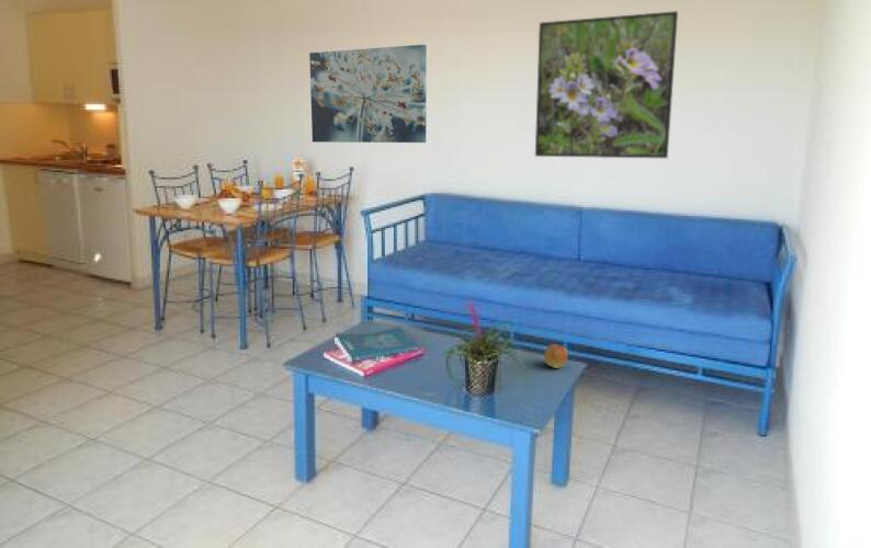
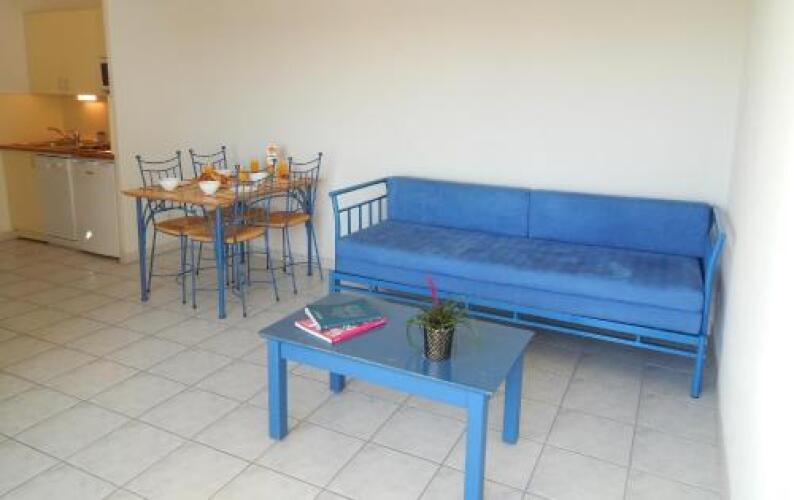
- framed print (601, 88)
- apple (555, 355)
- wall art (365, 95)
